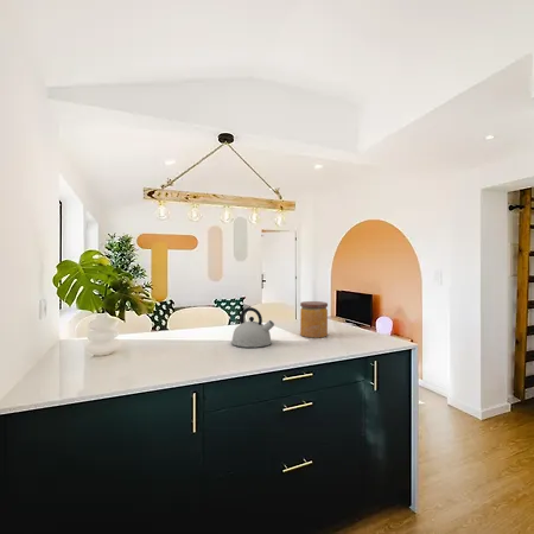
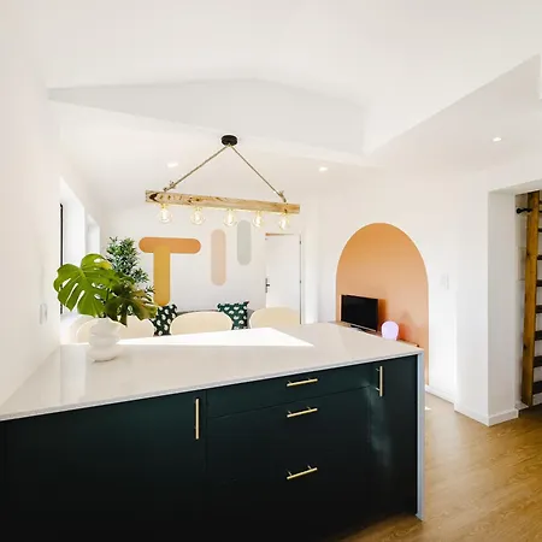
- kettle (253, 325)
- jar (313, 318)
